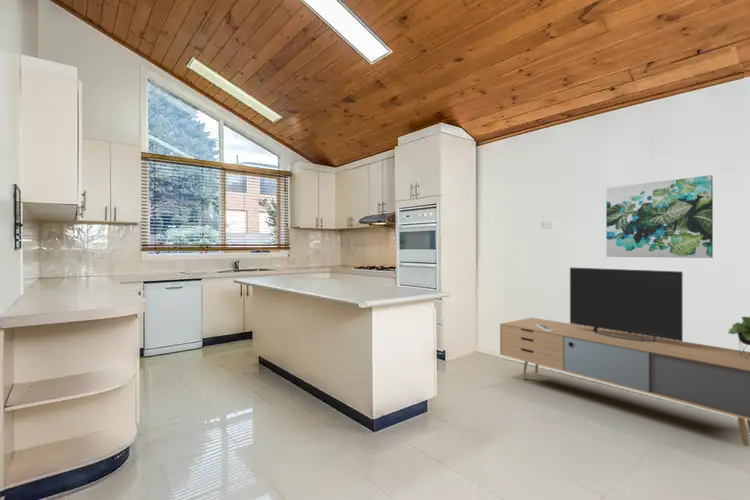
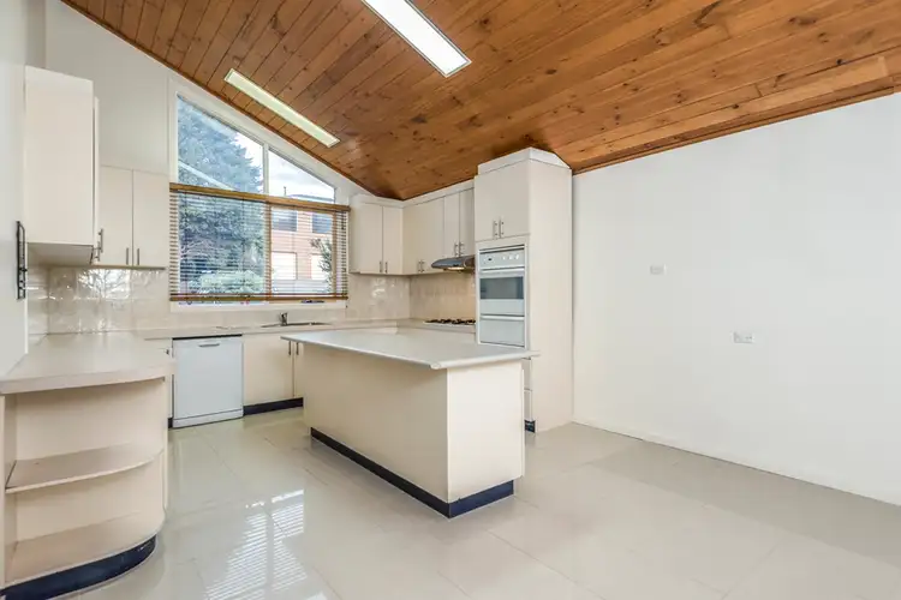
- media console (617, 335)
- wall art (654, 219)
